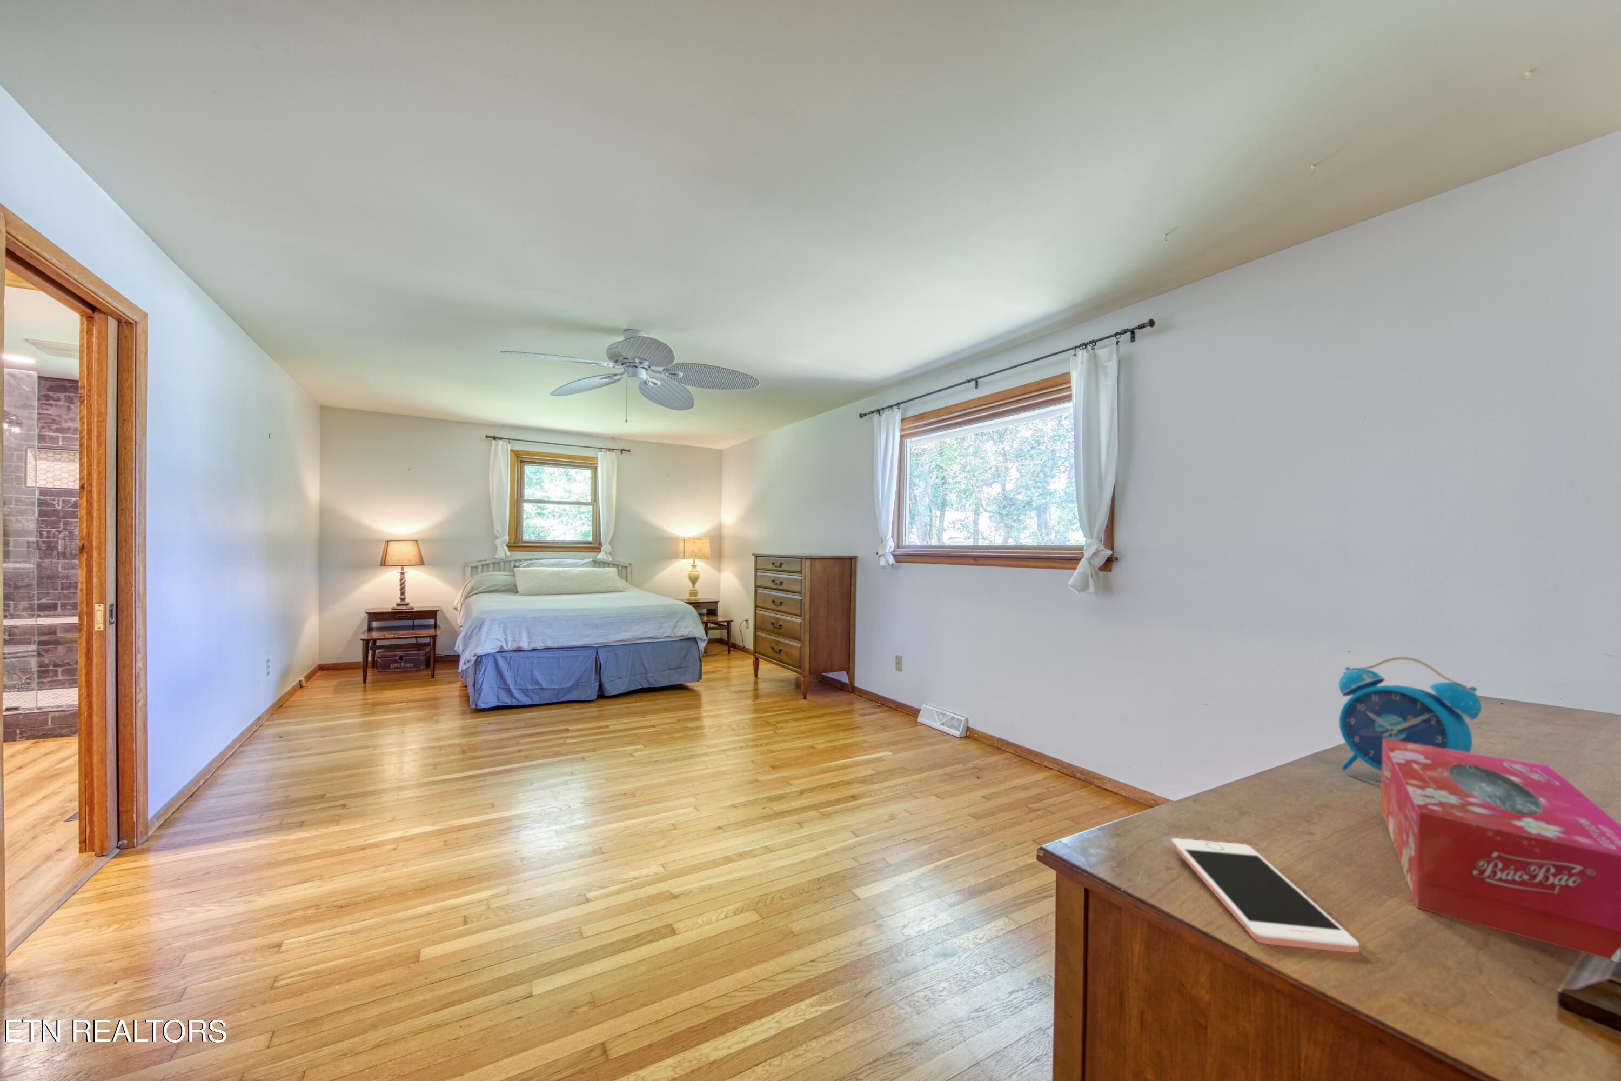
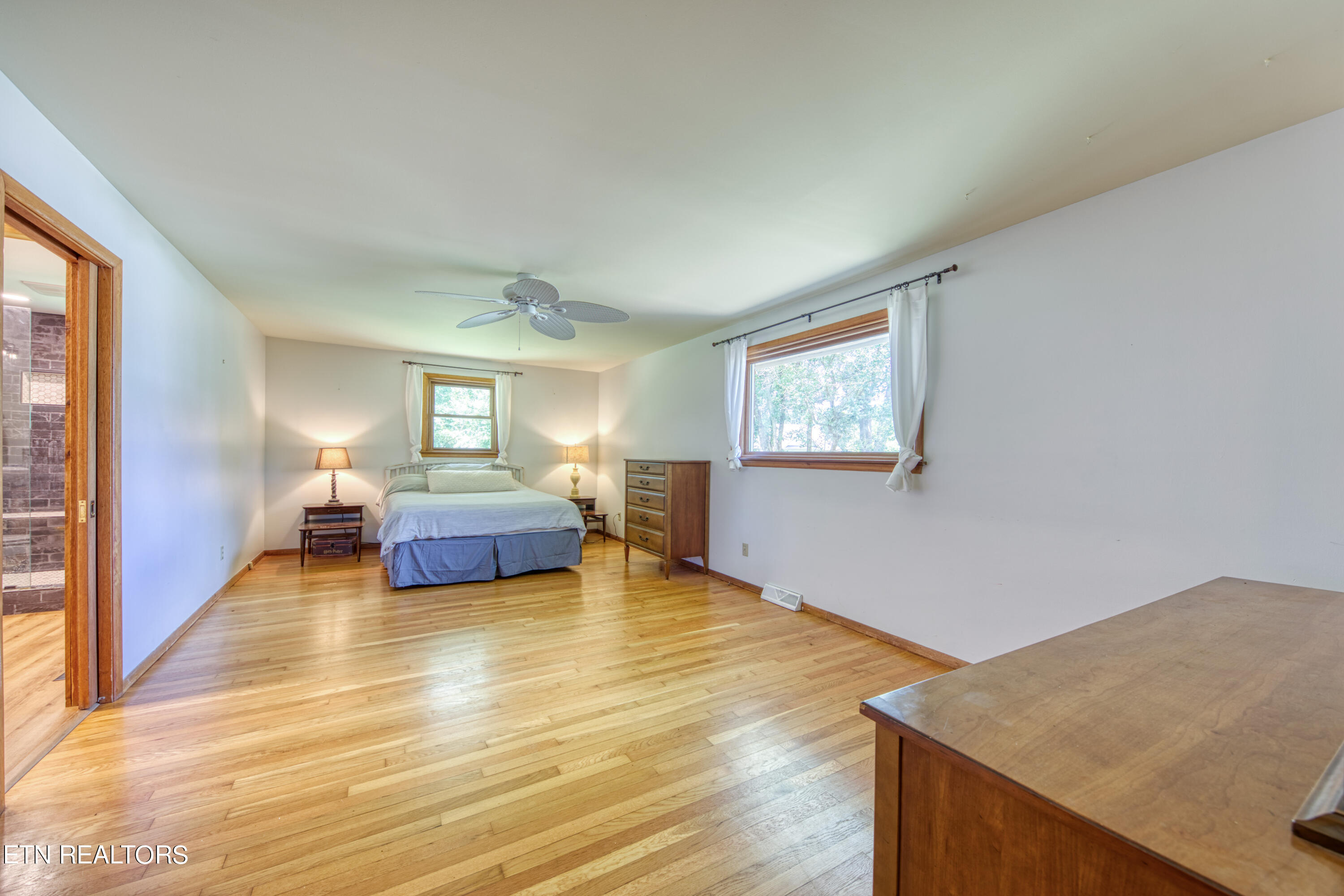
- alarm clock (1401, 720)
- tissue box (1490, 830)
- cell phone (1252, 888)
